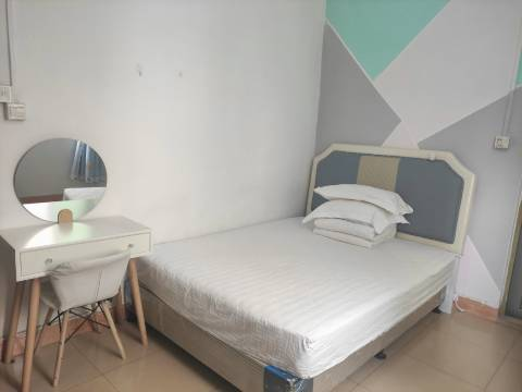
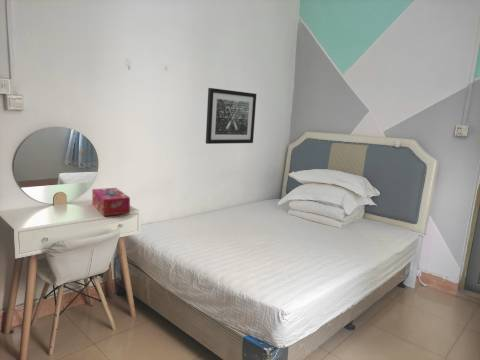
+ wall art (232, 117)
+ tissue box (110, 201)
